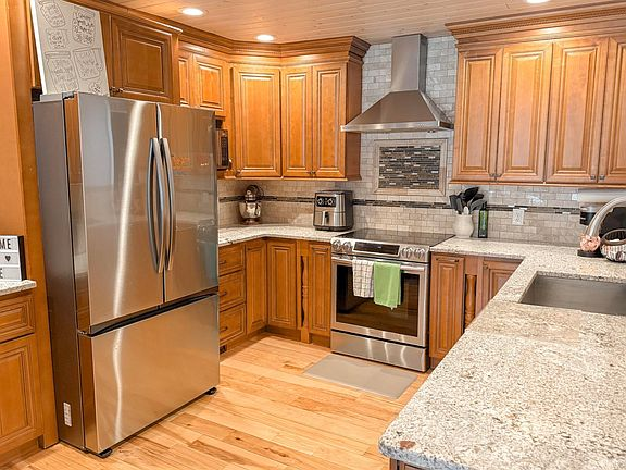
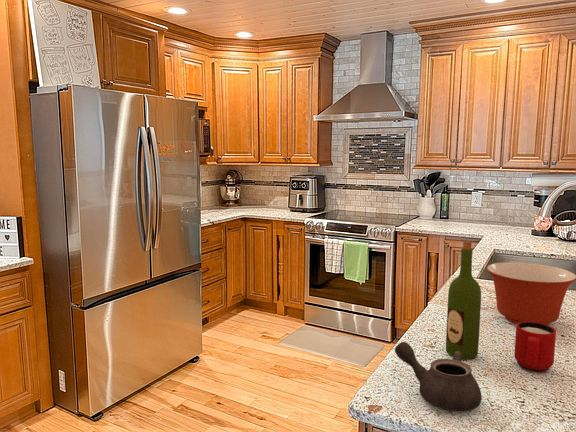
+ mug (533, 349)
+ mixing bowl (528, 295)
+ teapot (436, 371)
+ wine bottle (464, 298)
